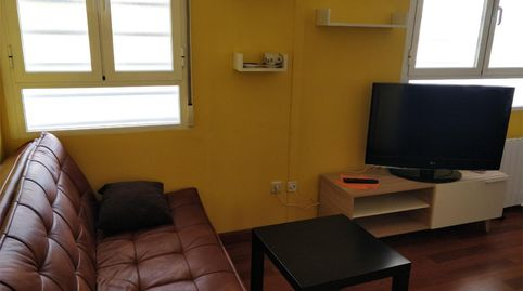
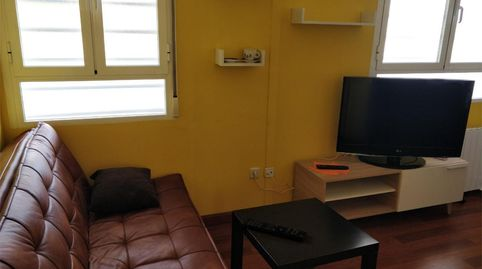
+ remote control (274, 229)
